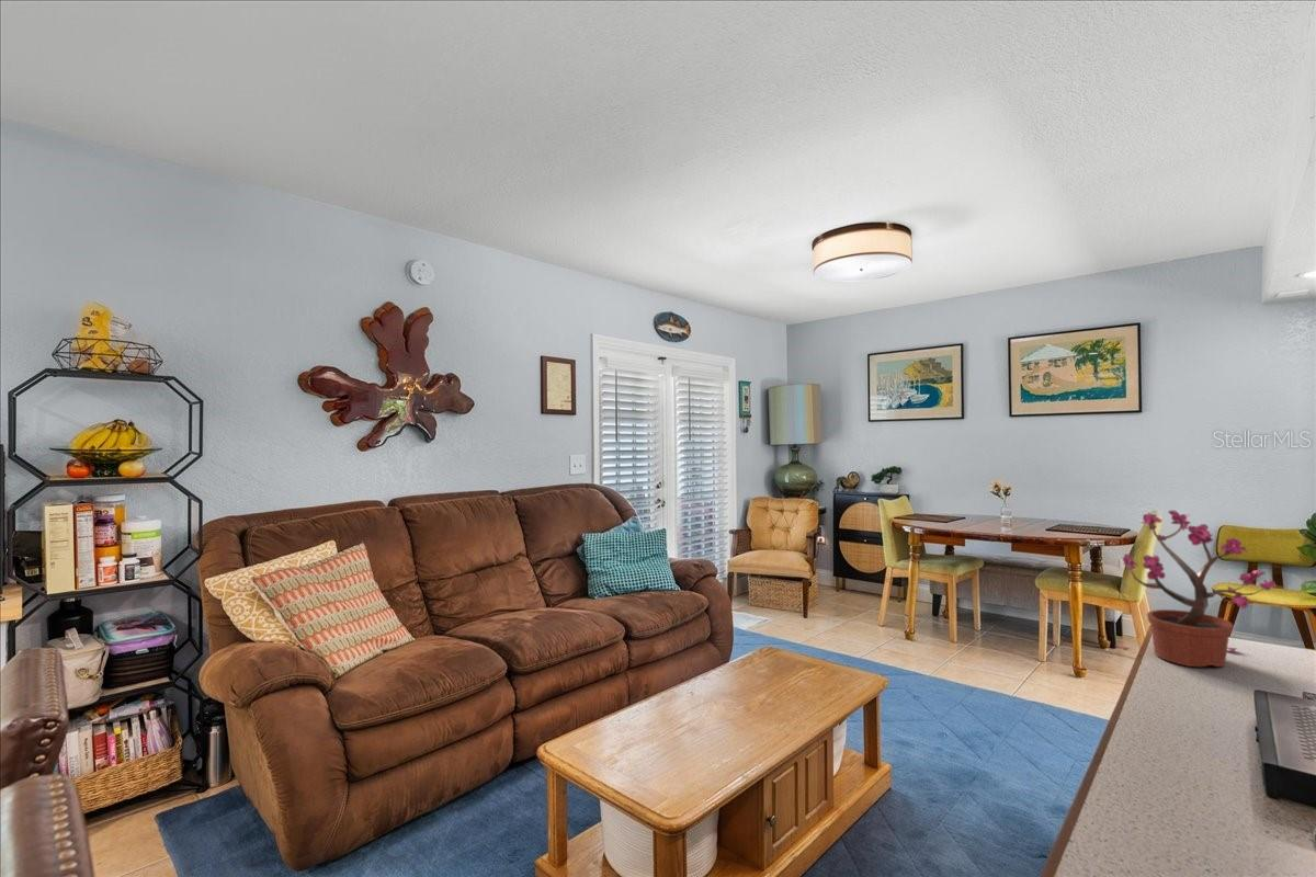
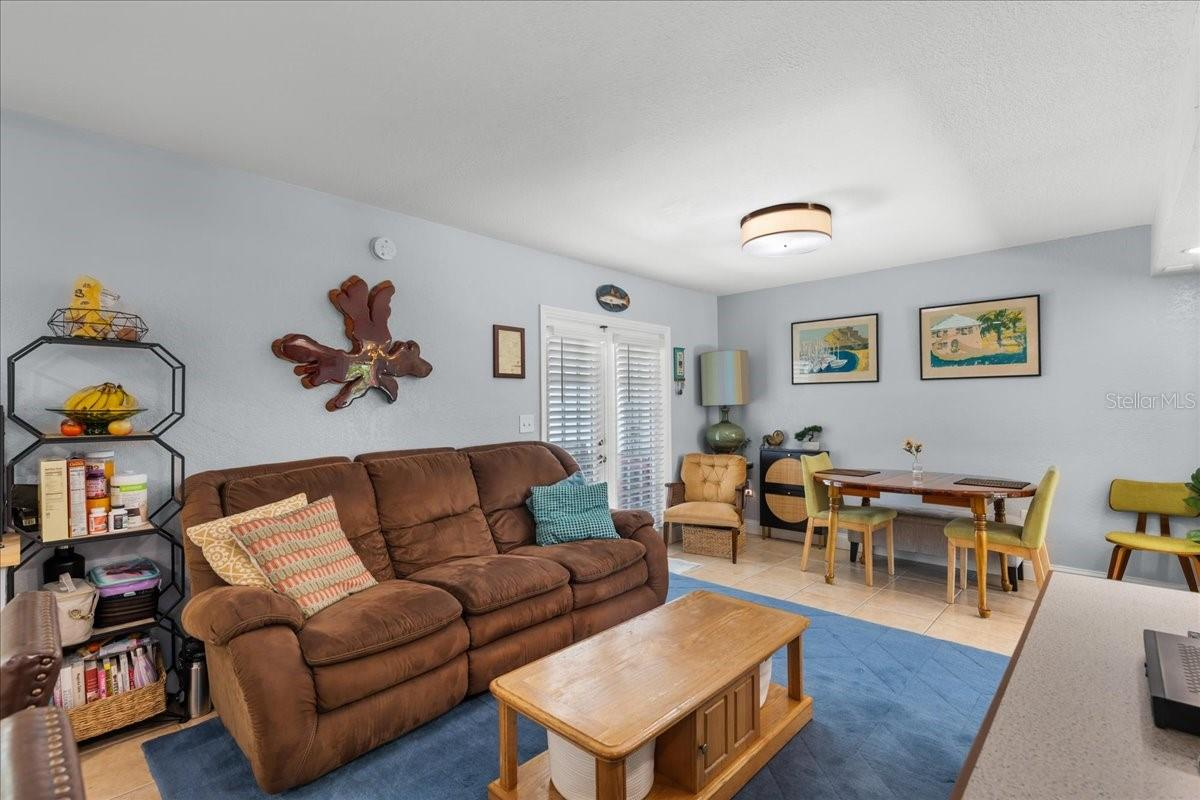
- potted plant (1191, 581)
